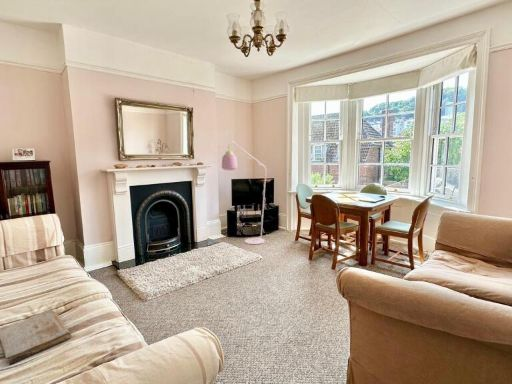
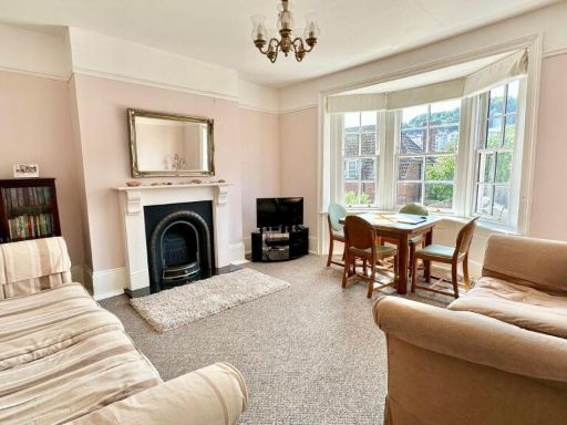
- book (33, 333)
- floor lamp (263, 191)
